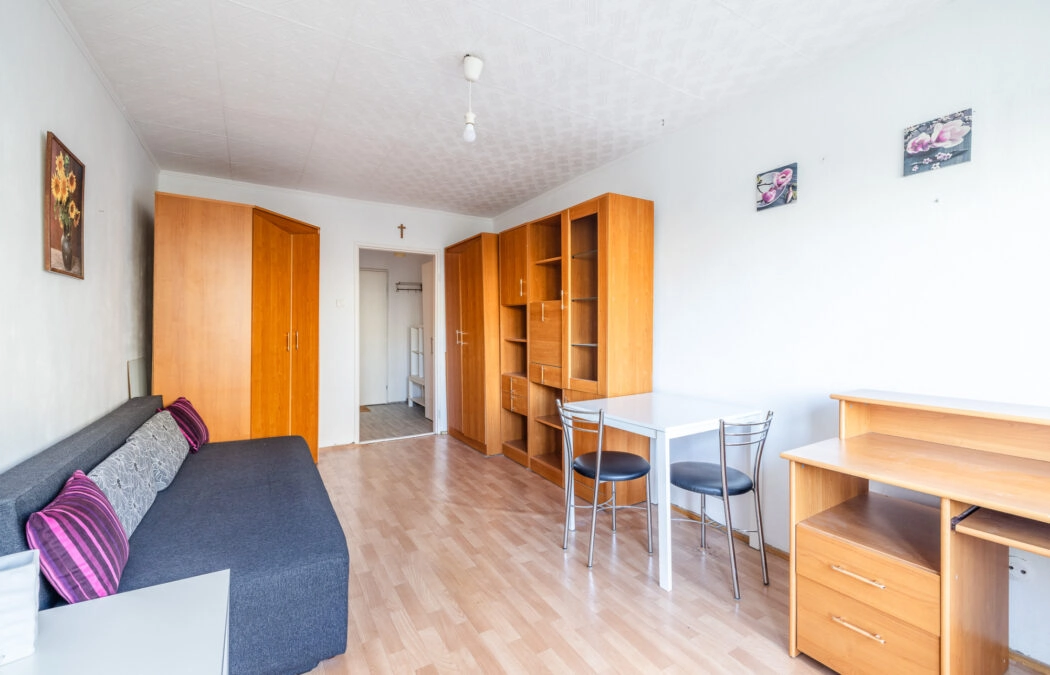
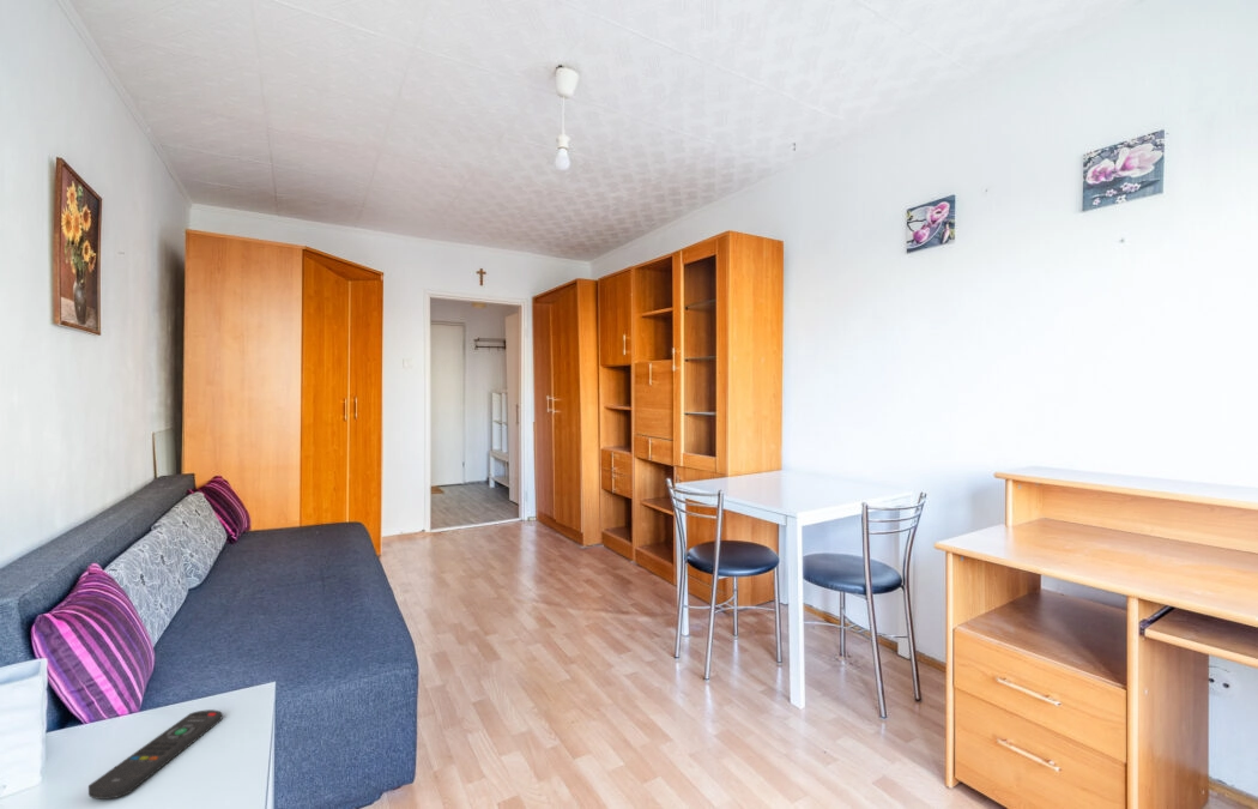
+ remote control (162, 749)
